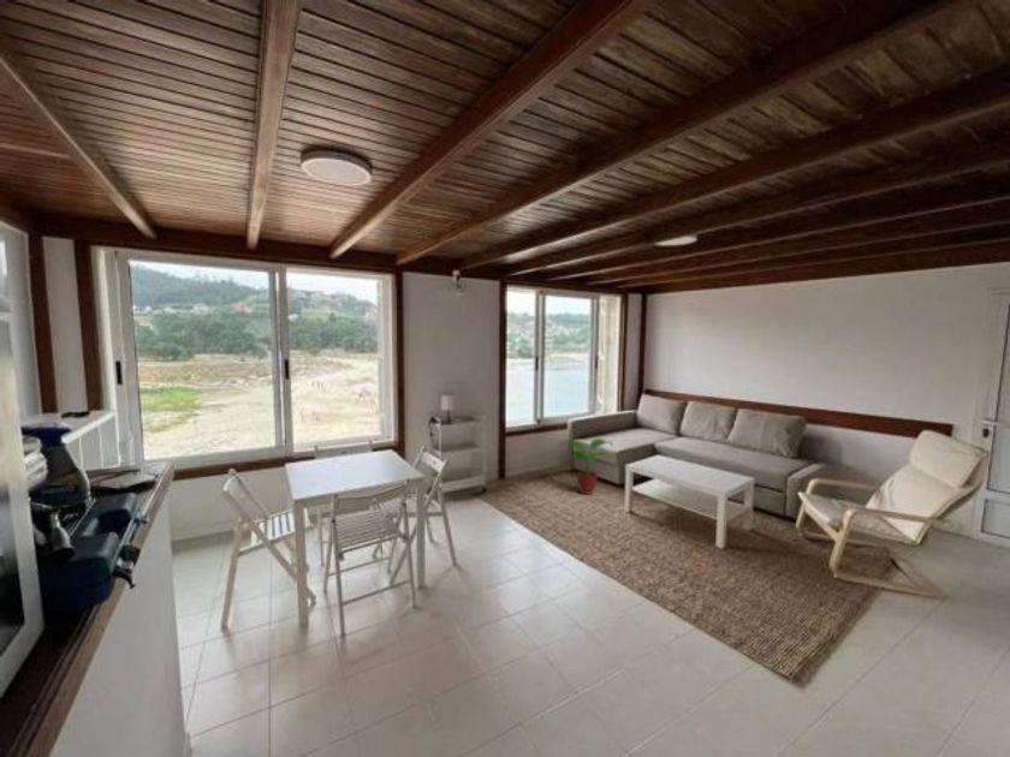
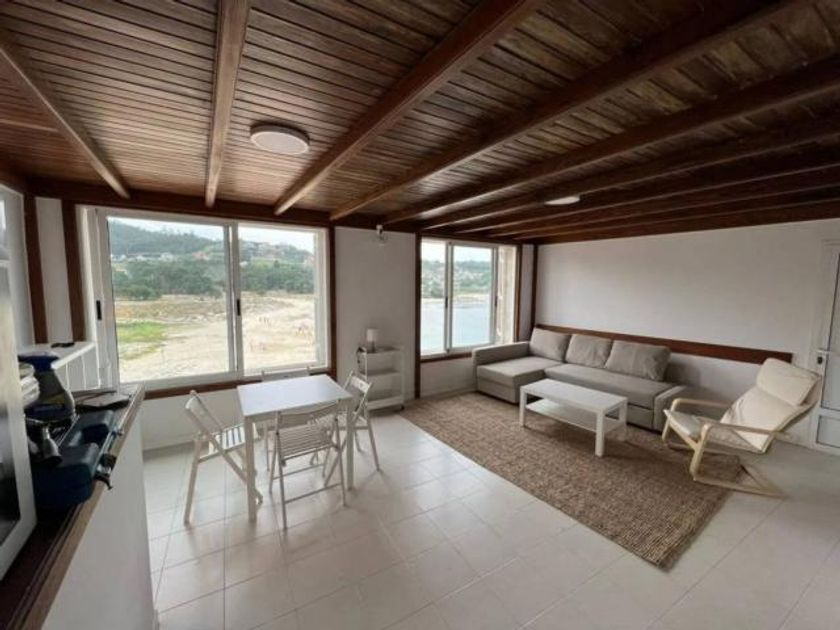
- potted plant (588, 465)
